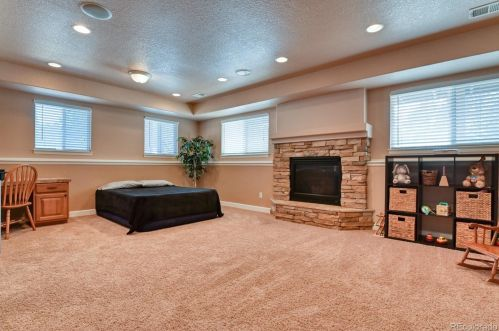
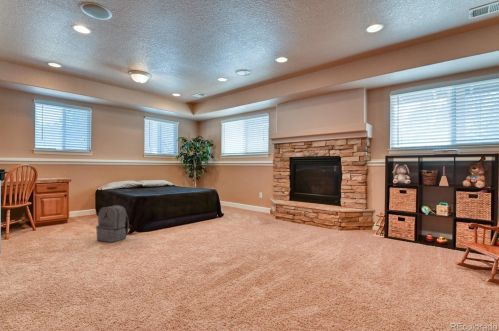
+ backpack (113, 222)
